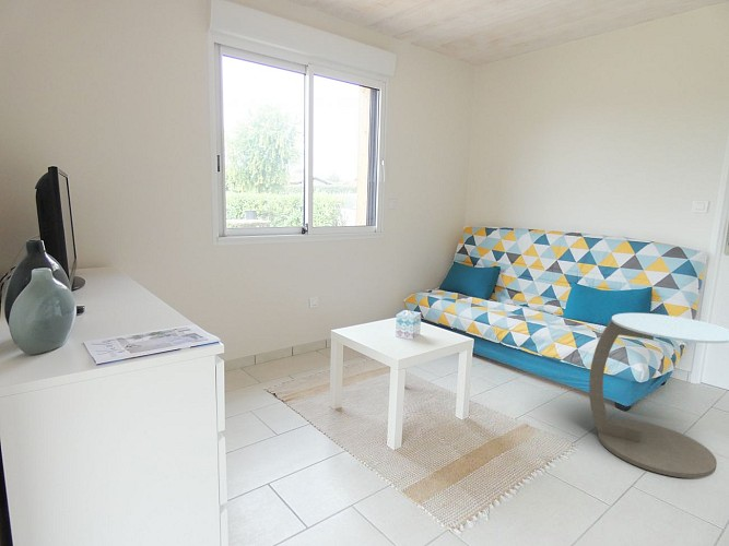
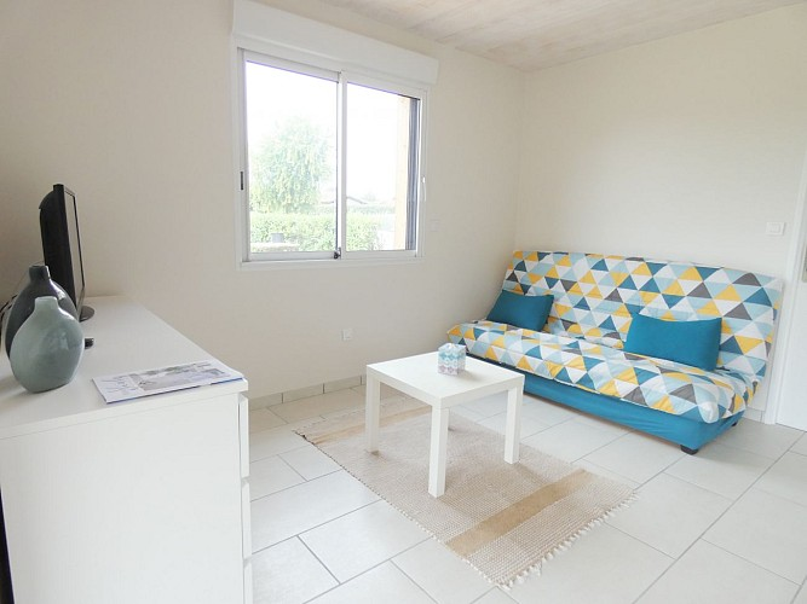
- side table (647, 423)
